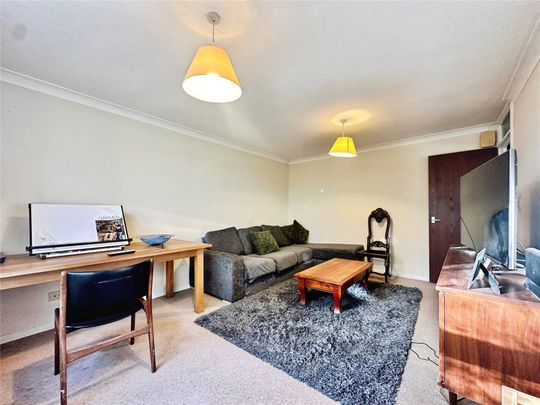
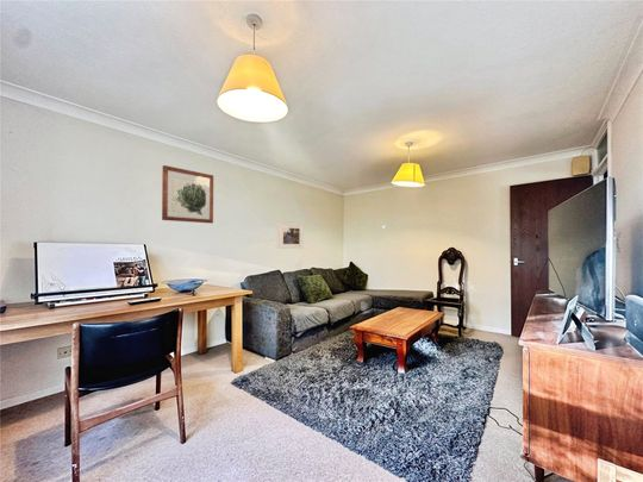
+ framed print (291, 236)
+ wall art (189, 195)
